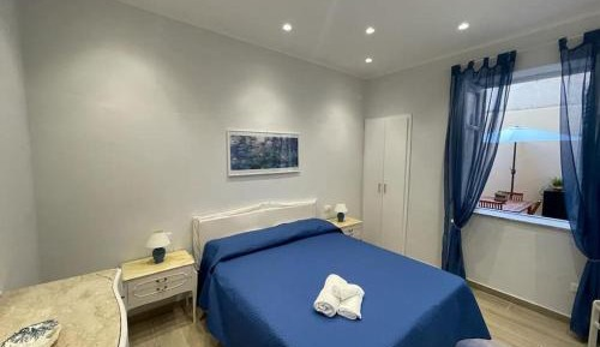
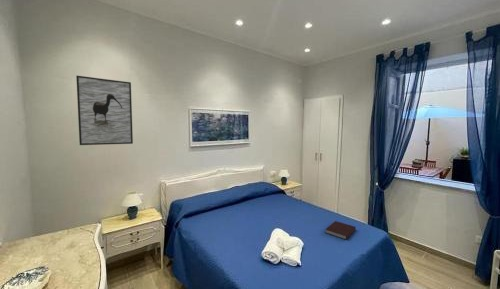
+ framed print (106, 112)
+ notebook (340, 229)
